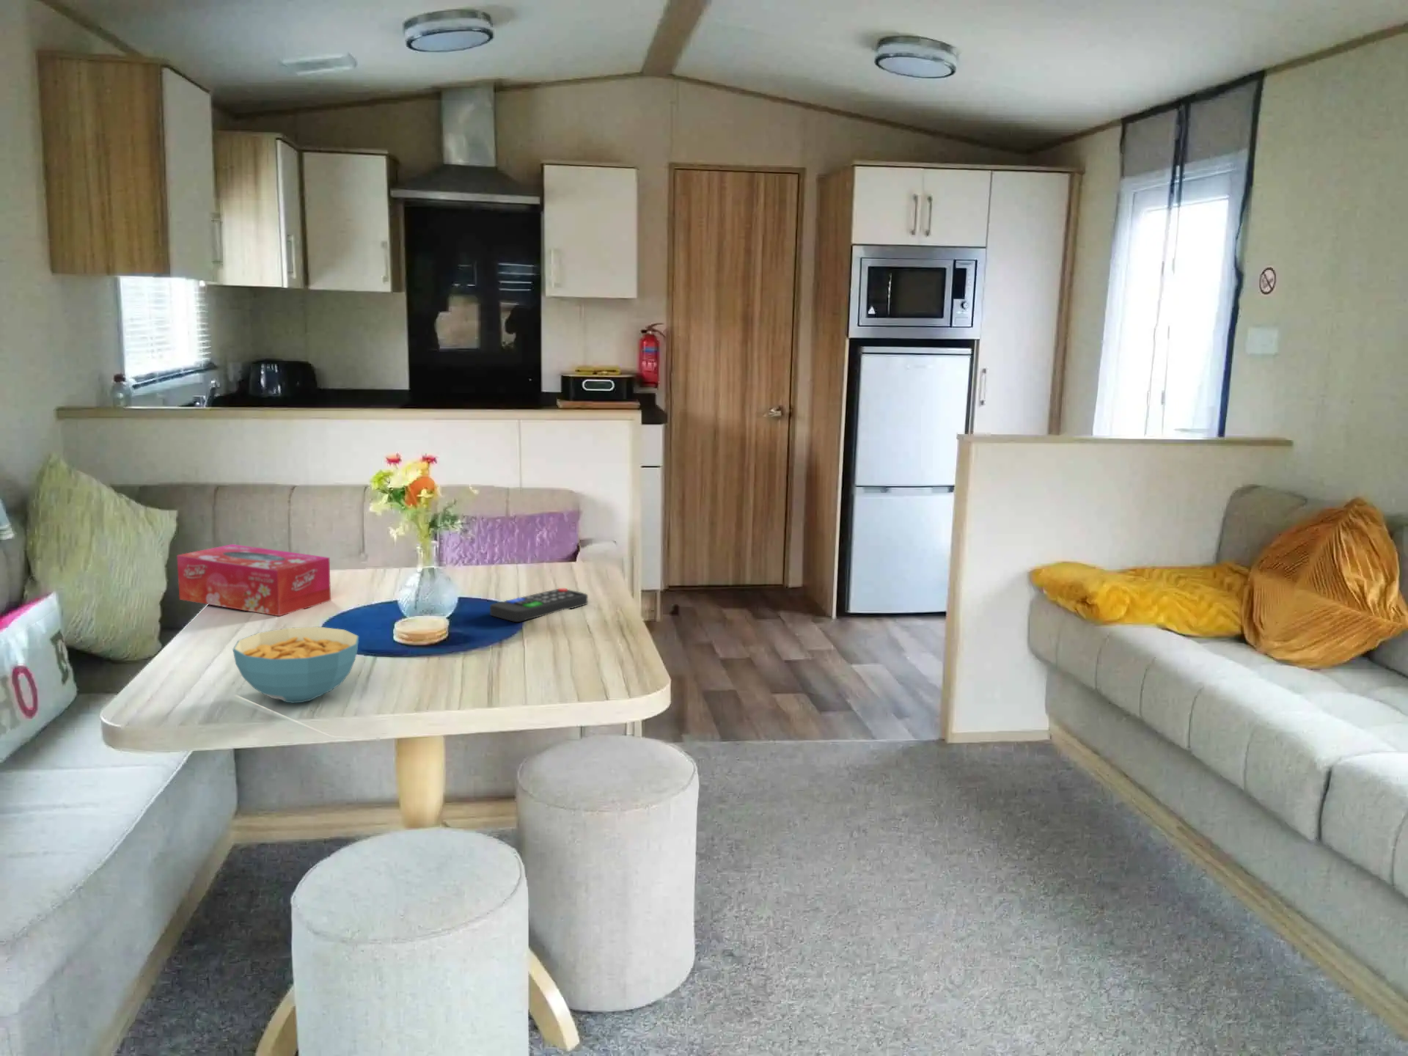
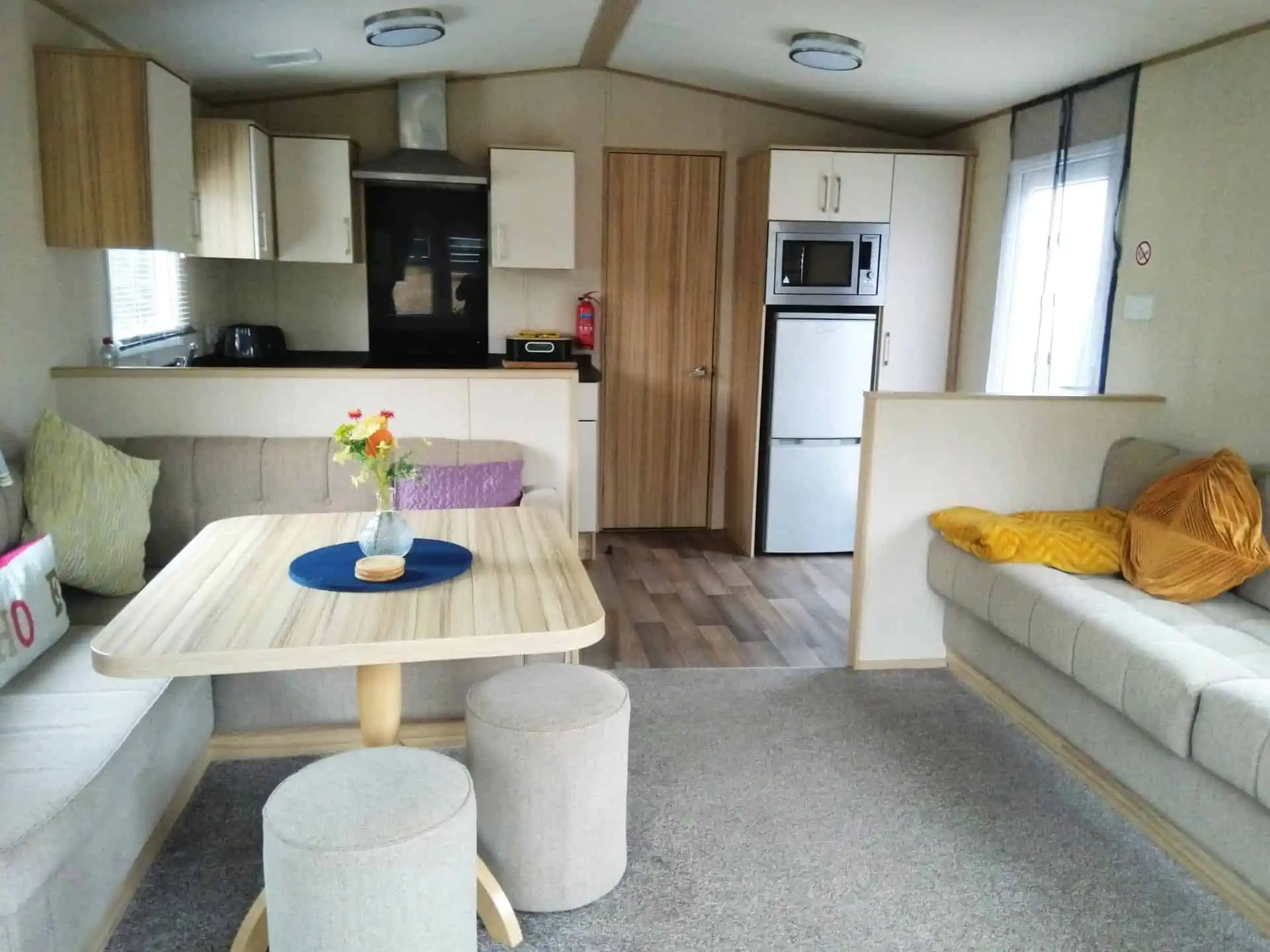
- tissue box (255, 578)
- remote control (540, 603)
- cereal bowl (298, 670)
